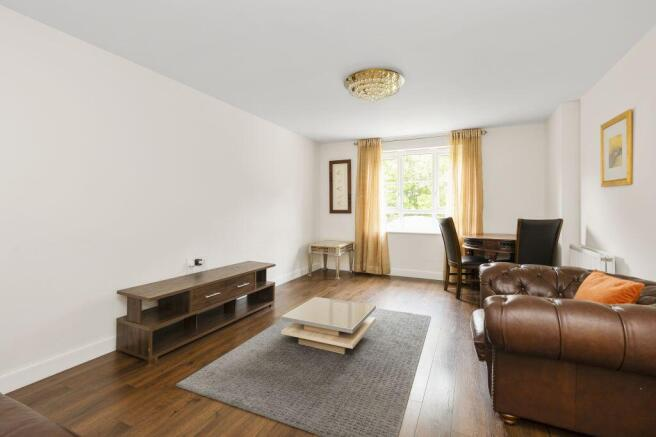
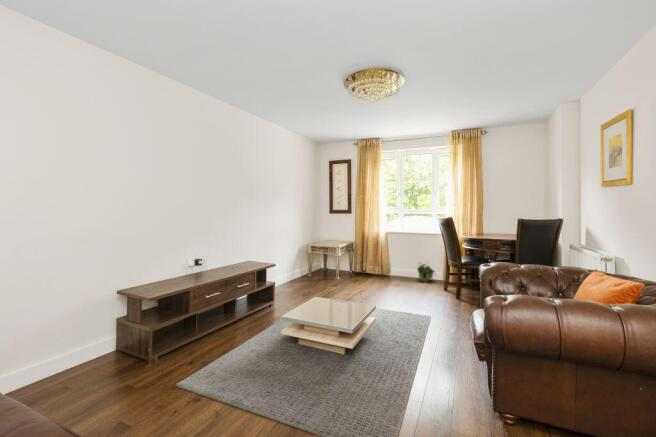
+ potted plant (426, 271)
